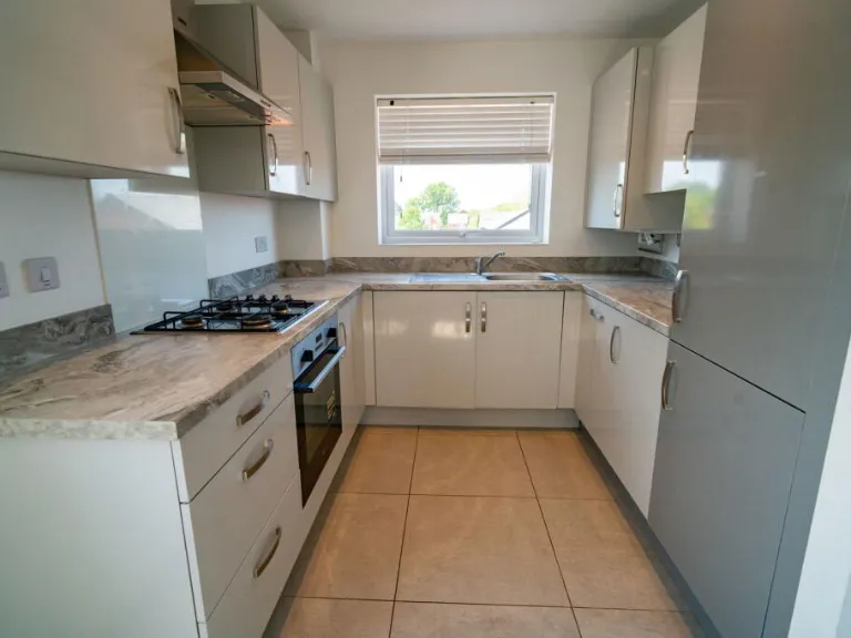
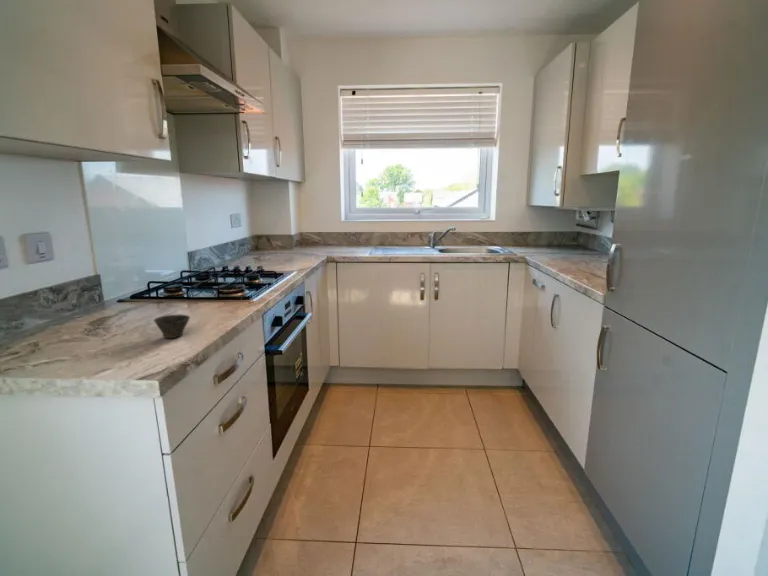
+ cup (172, 326)
